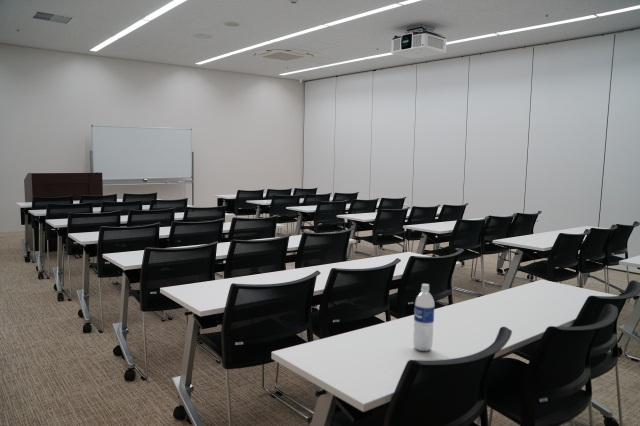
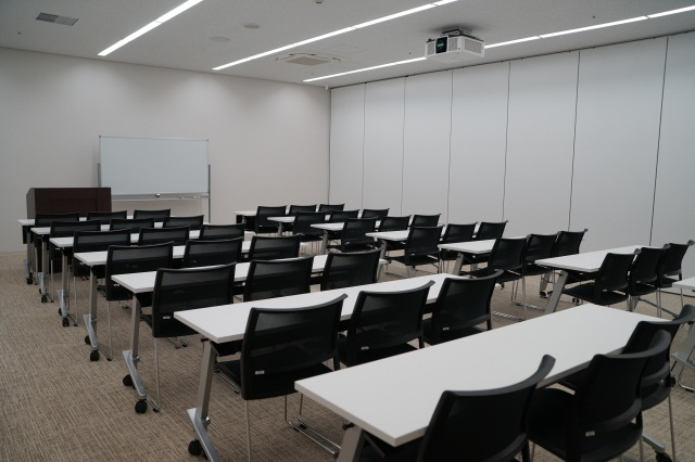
- water bottle (424, 316)
